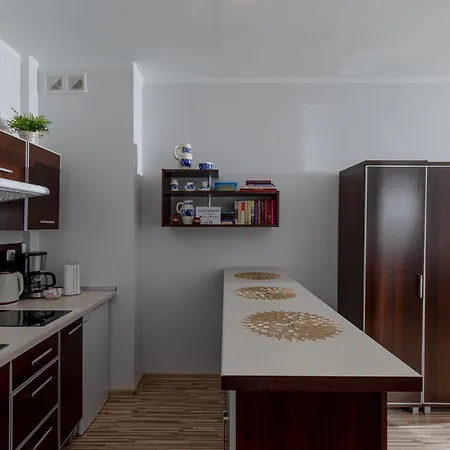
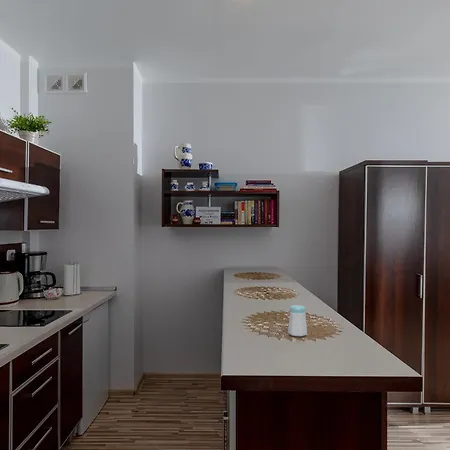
+ salt shaker (297, 320)
